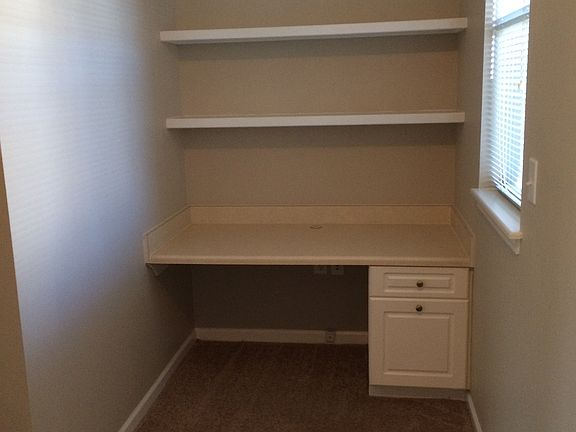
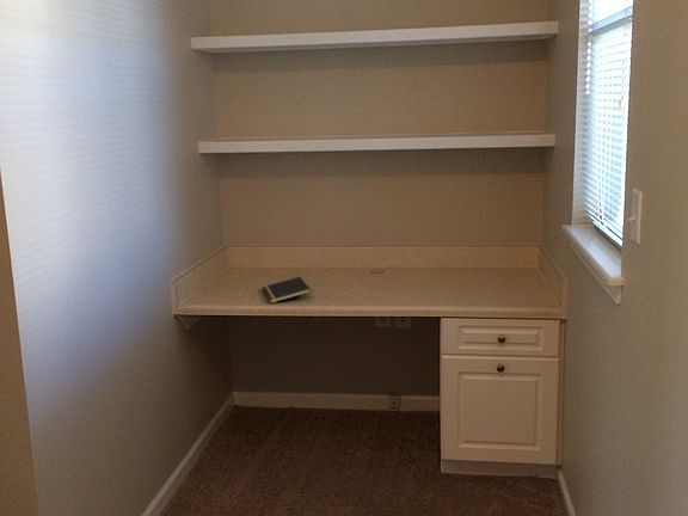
+ notepad (285, 289)
